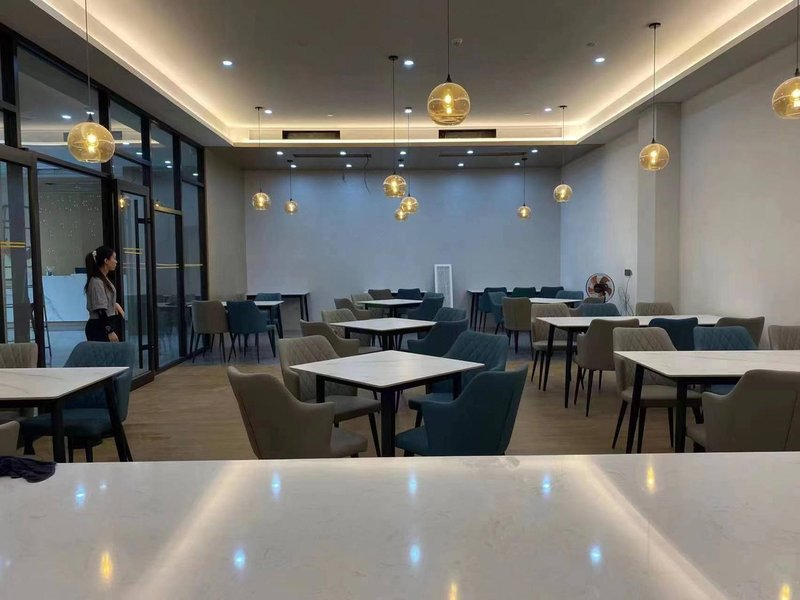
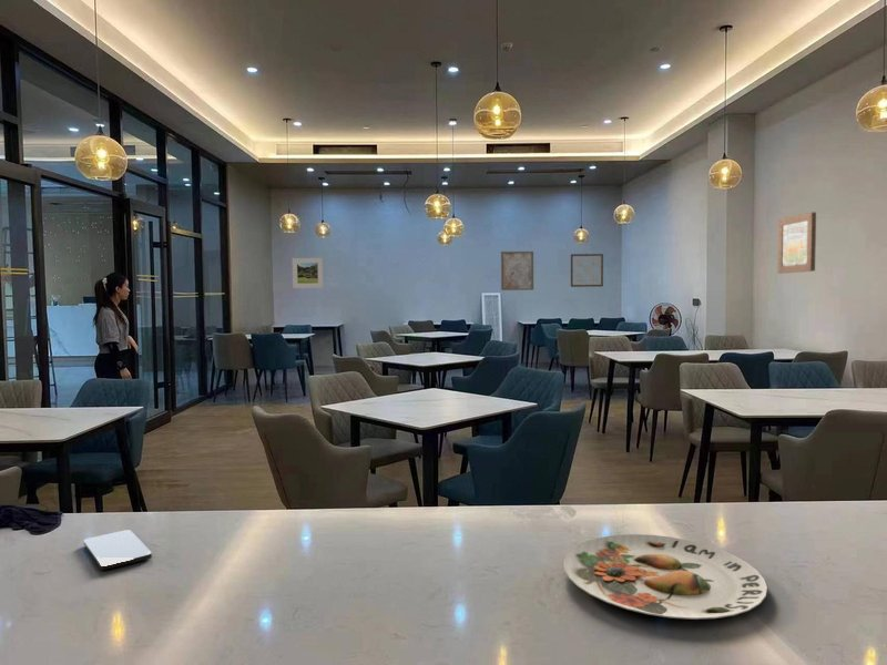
+ wall art (517, 270)
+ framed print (307, 273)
+ plate (660, 573)
+ wall art (795, 244)
+ smartphone (116, 548)
+ wall art (585, 269)
